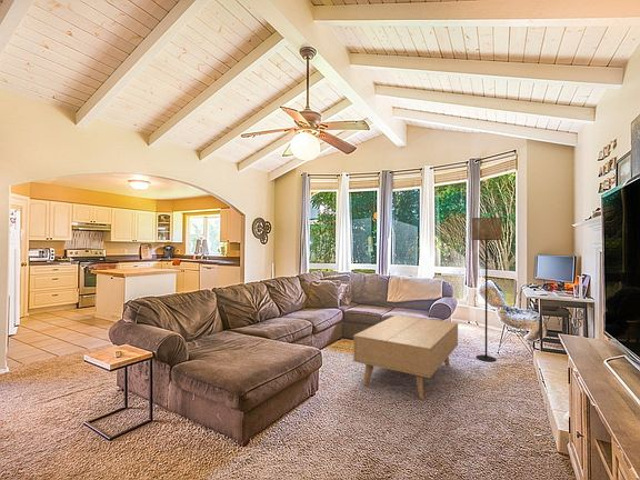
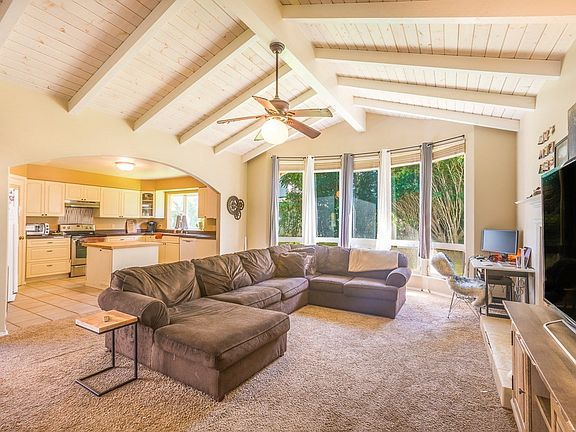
- coffee table (408, 350)
- floor lamp (486, 288)
